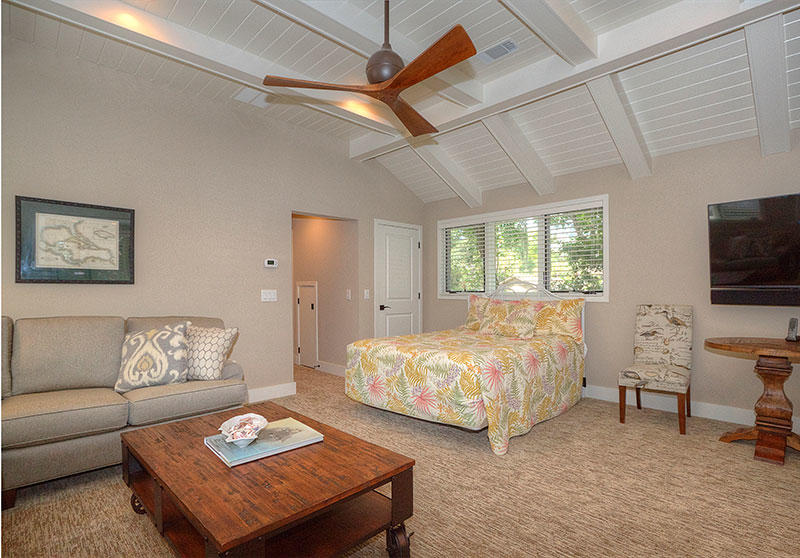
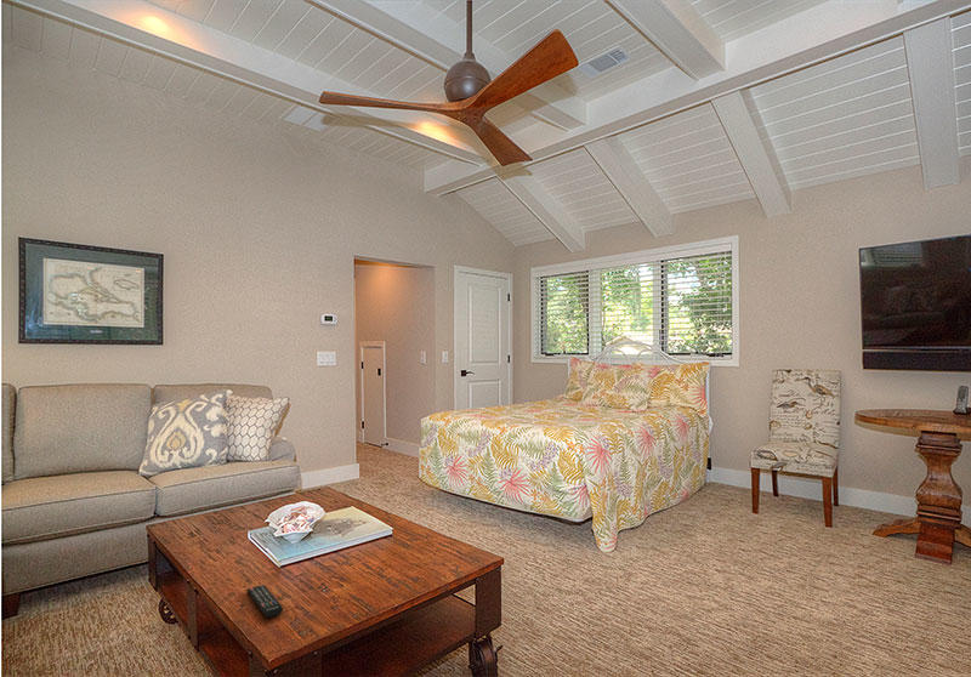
+ remote control (263, 599)
